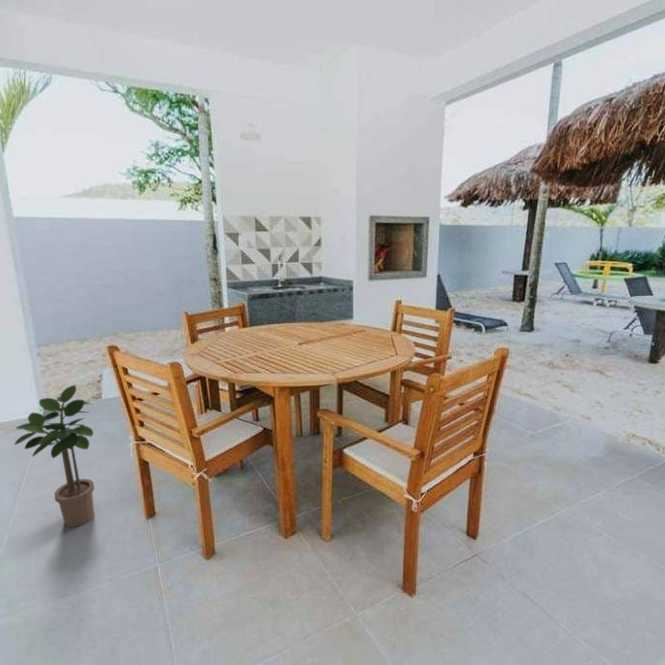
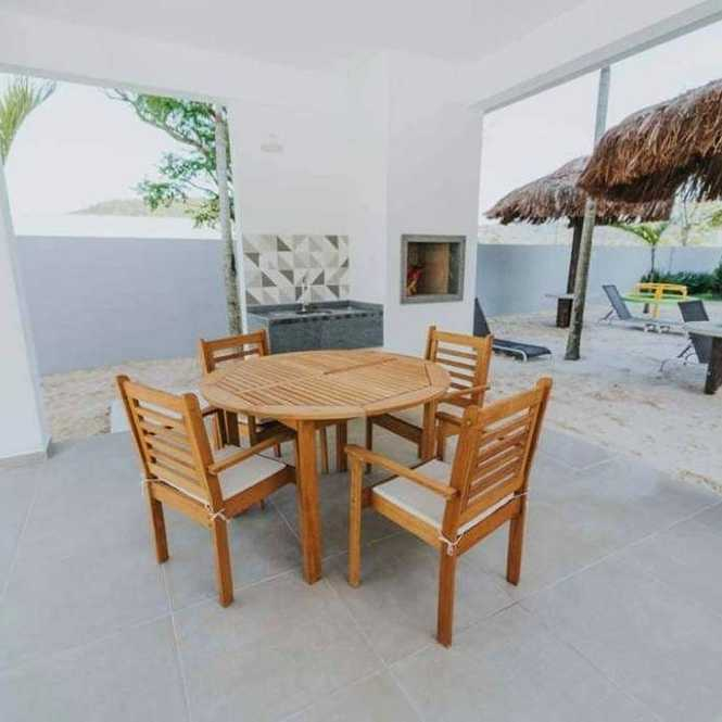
- potted plant (63, 461)
